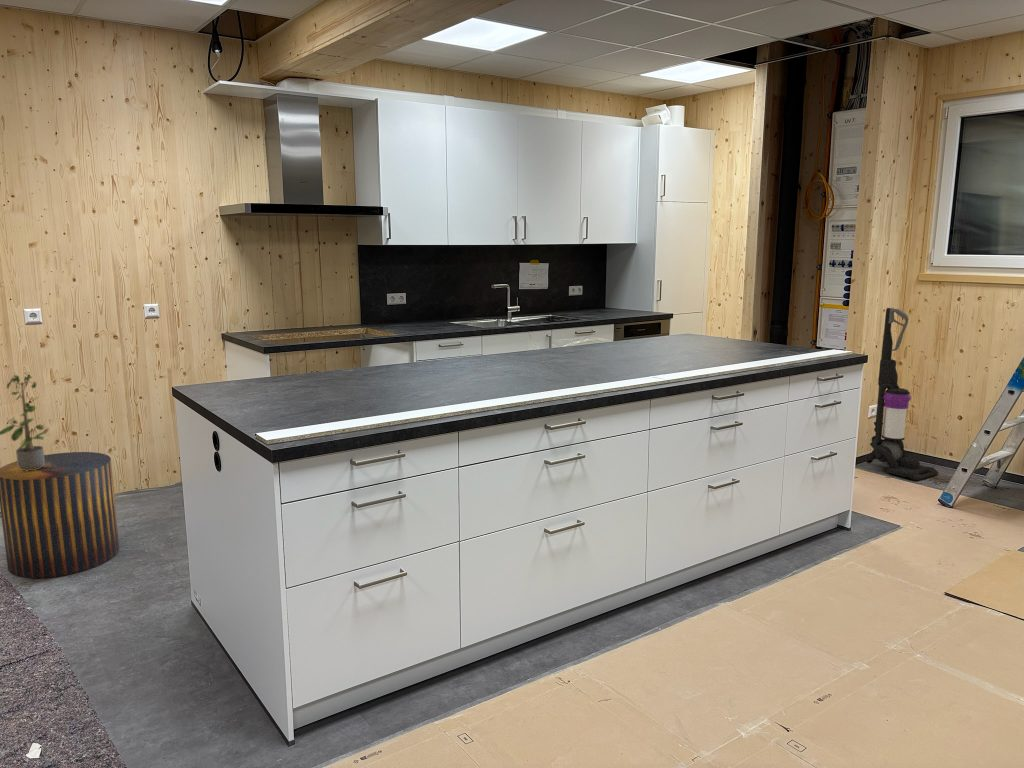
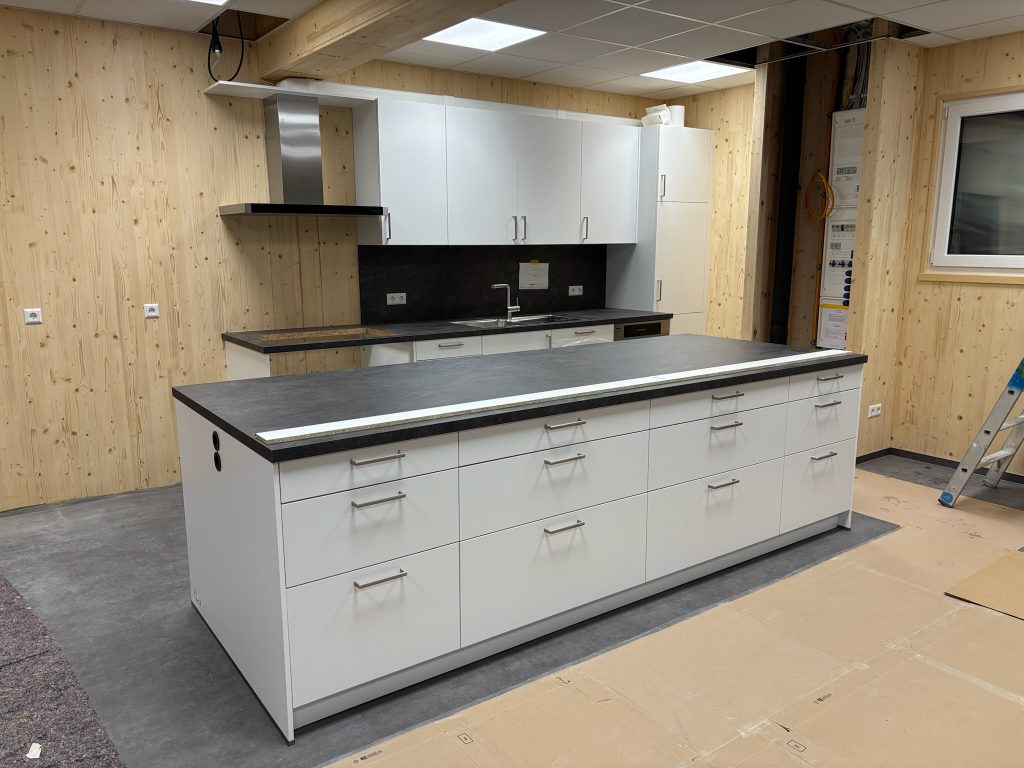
- vacuum cleaner (903, 391)
- potted plant (26, 421)
- stool (60, 511)
